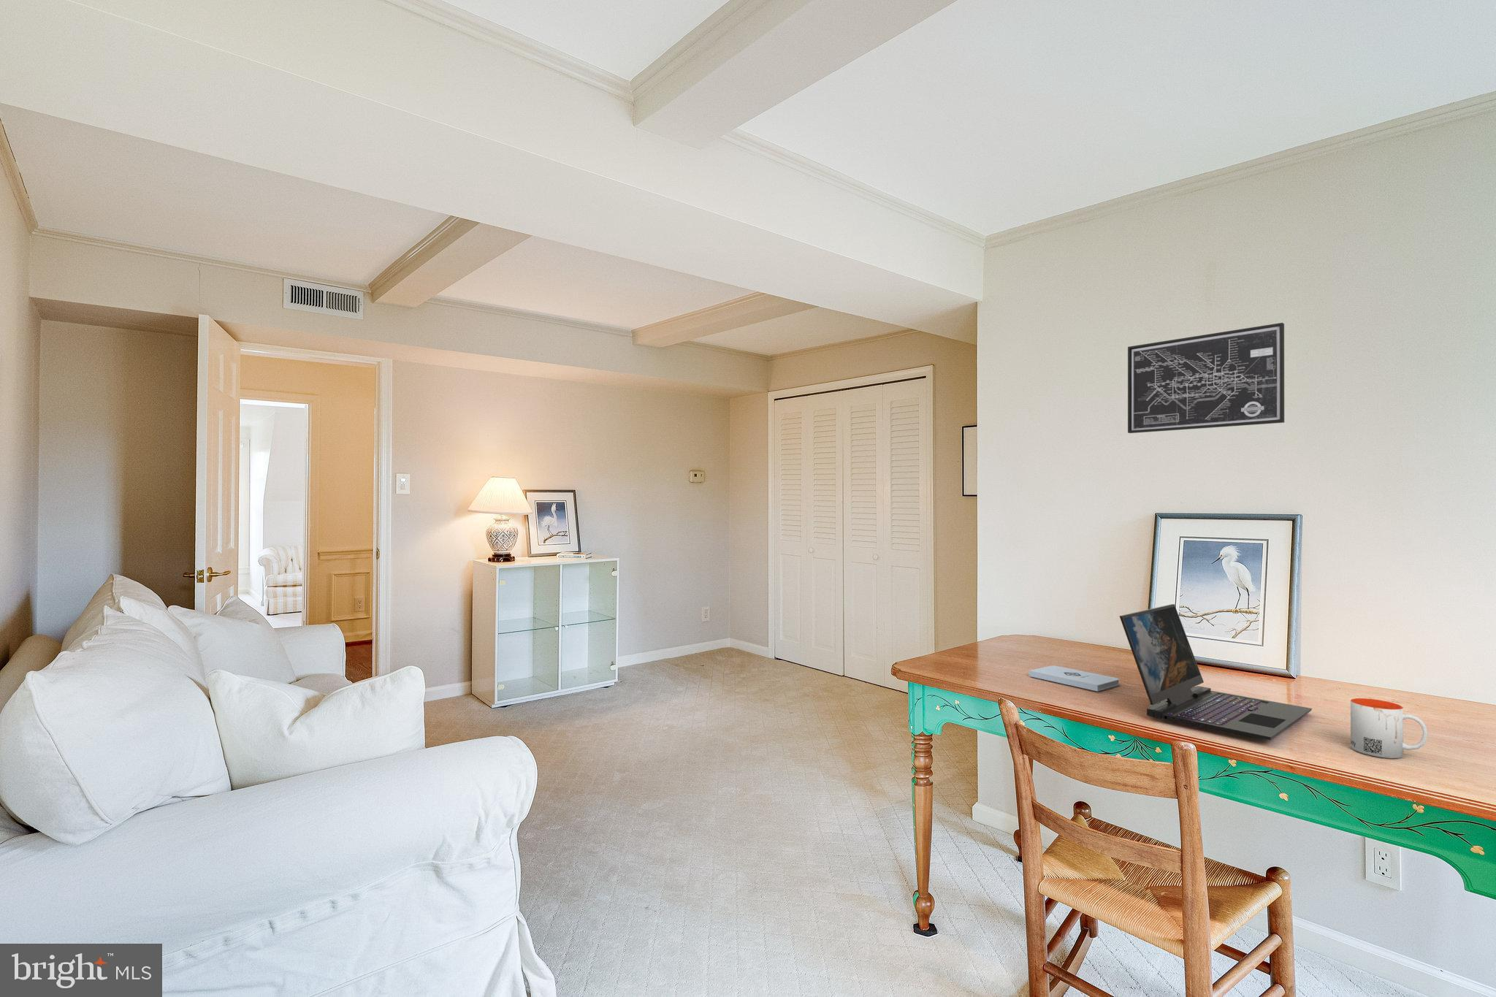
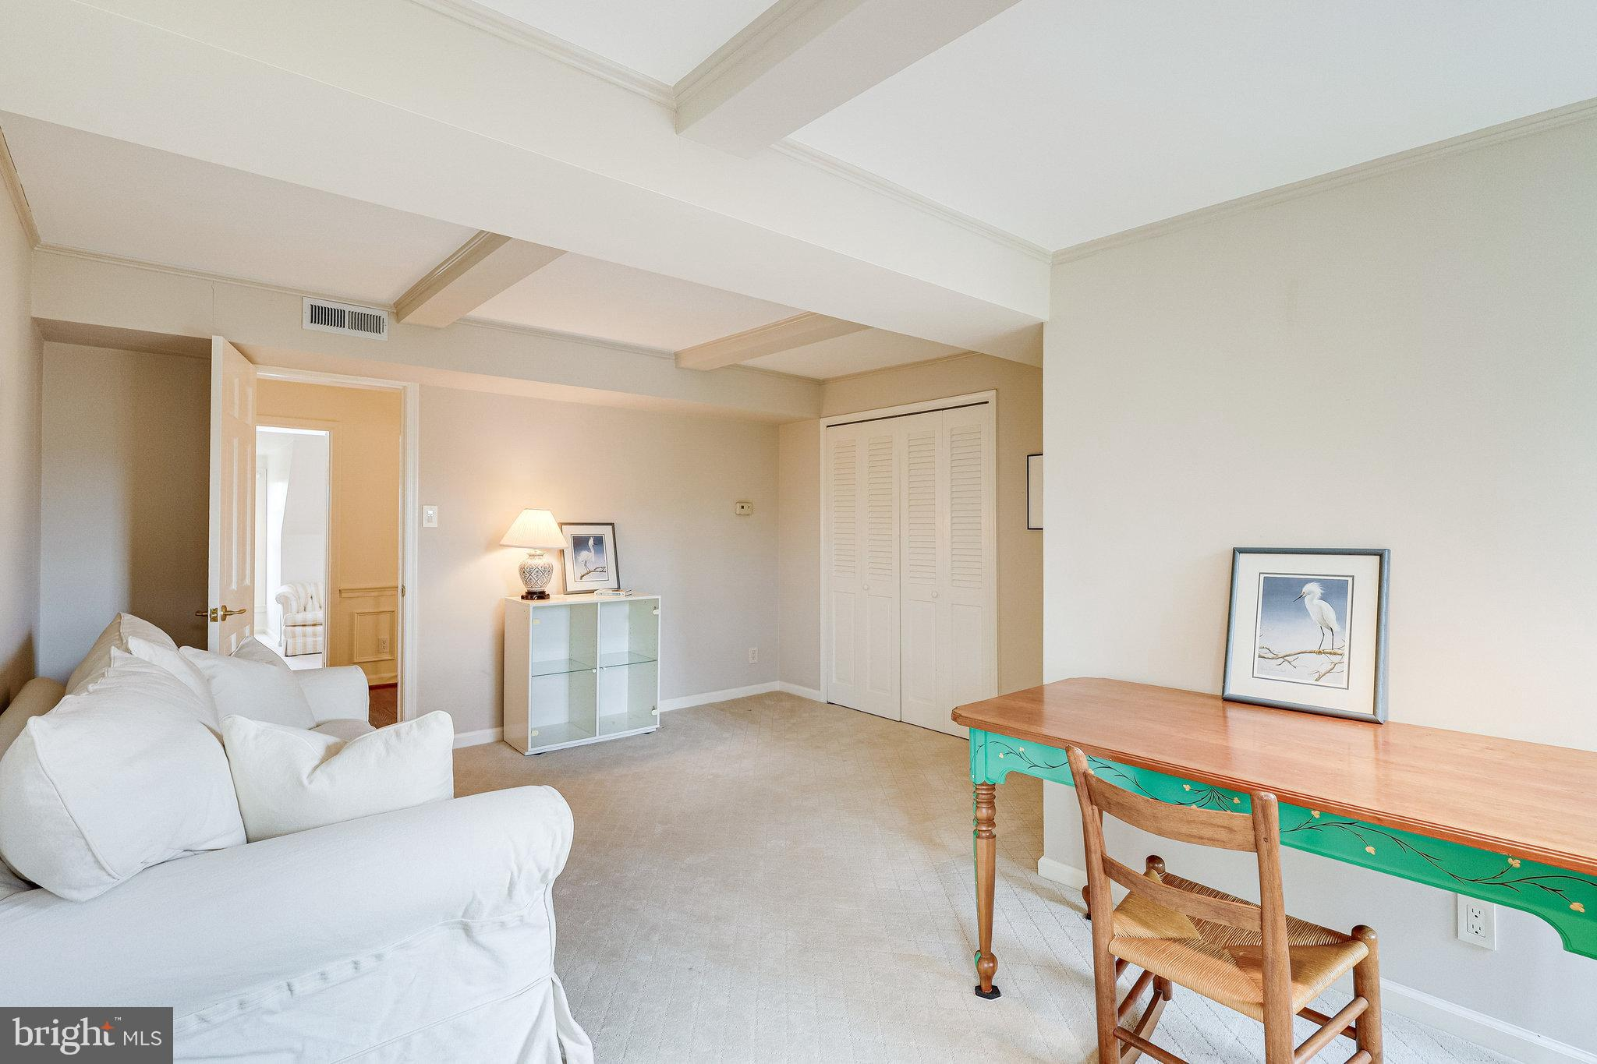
- laptop (1199, 671)
- wall art (1200, 382)
- mug (1388, 729)
- notepad (1073, 677)
